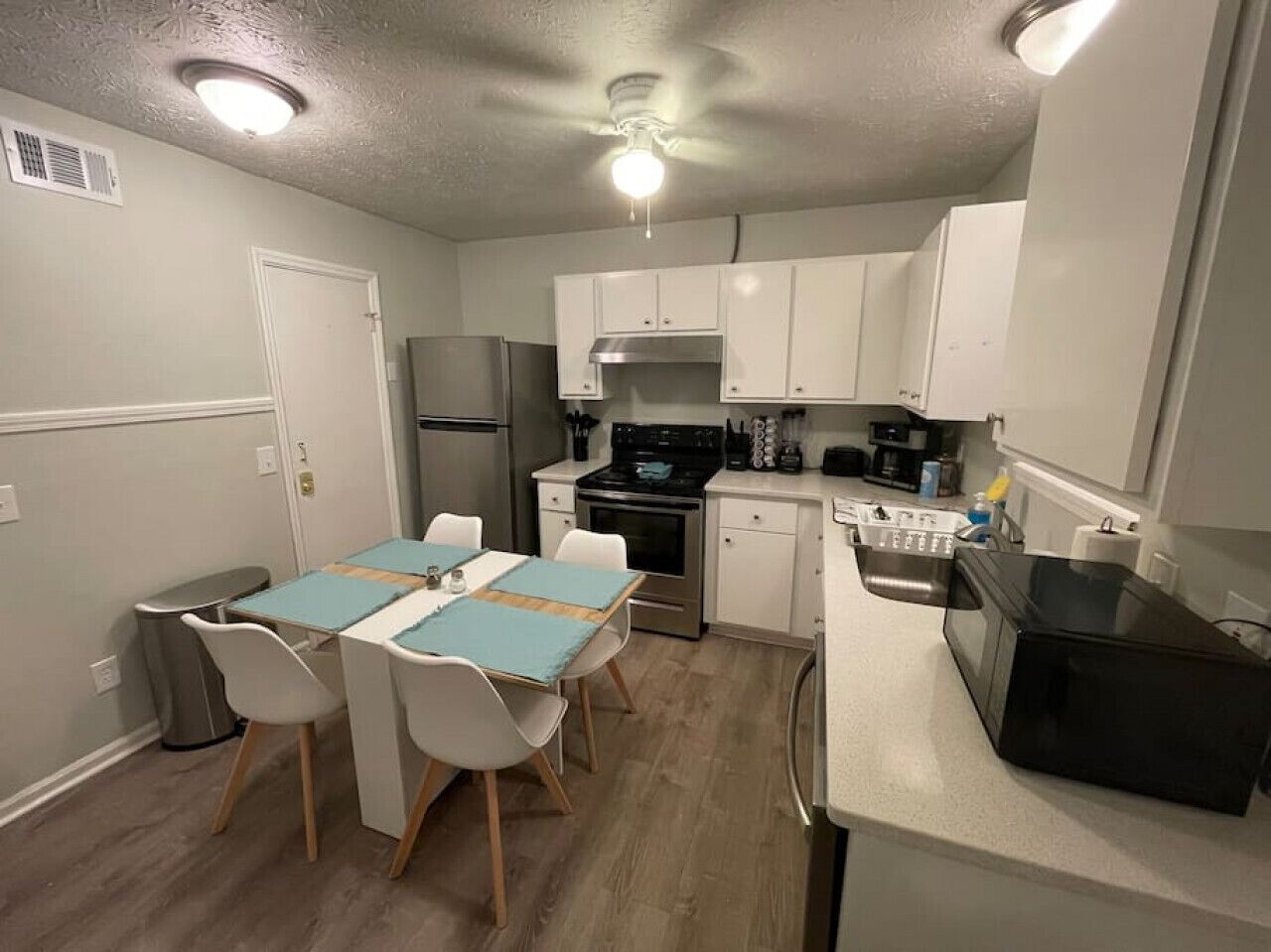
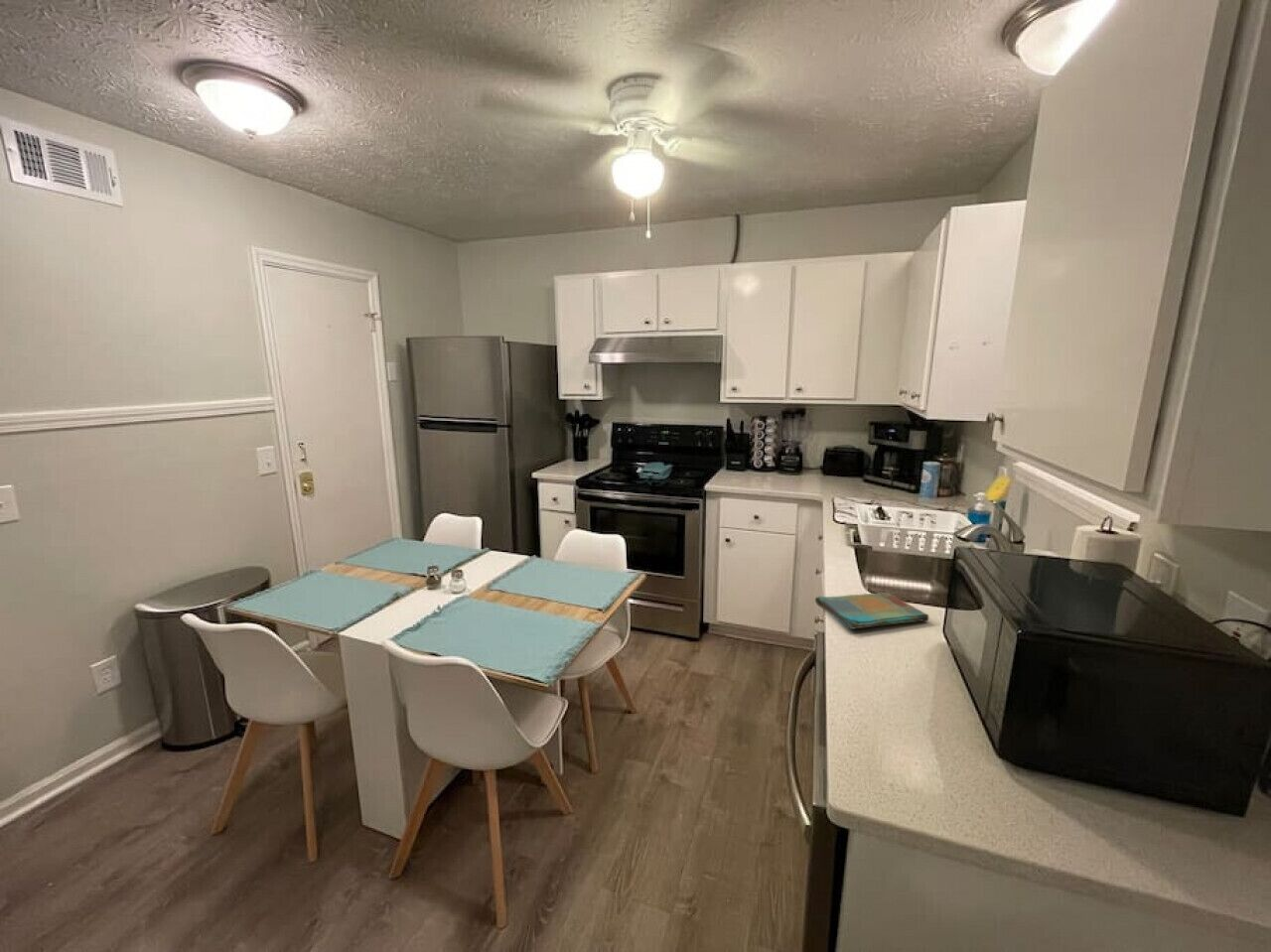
+ dish towel (869, 608)
